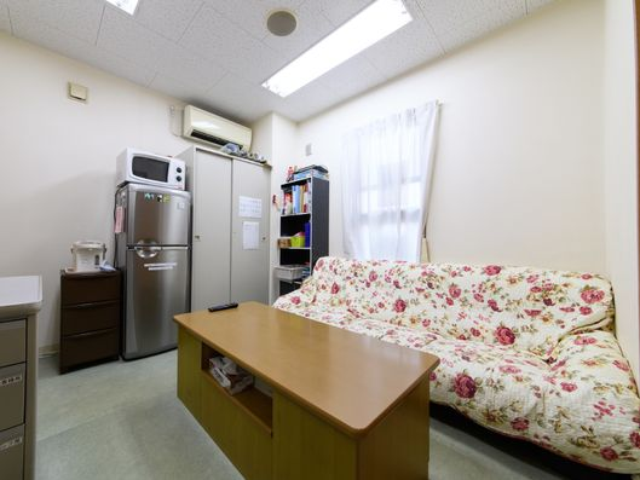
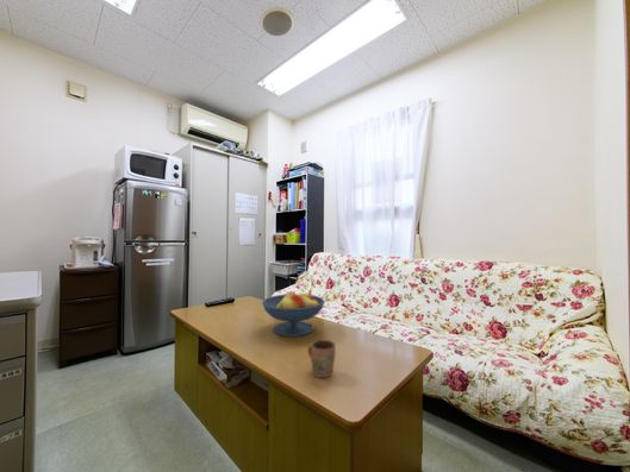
+ fruit bowl (293, 309)
+ mug (322, 357)
